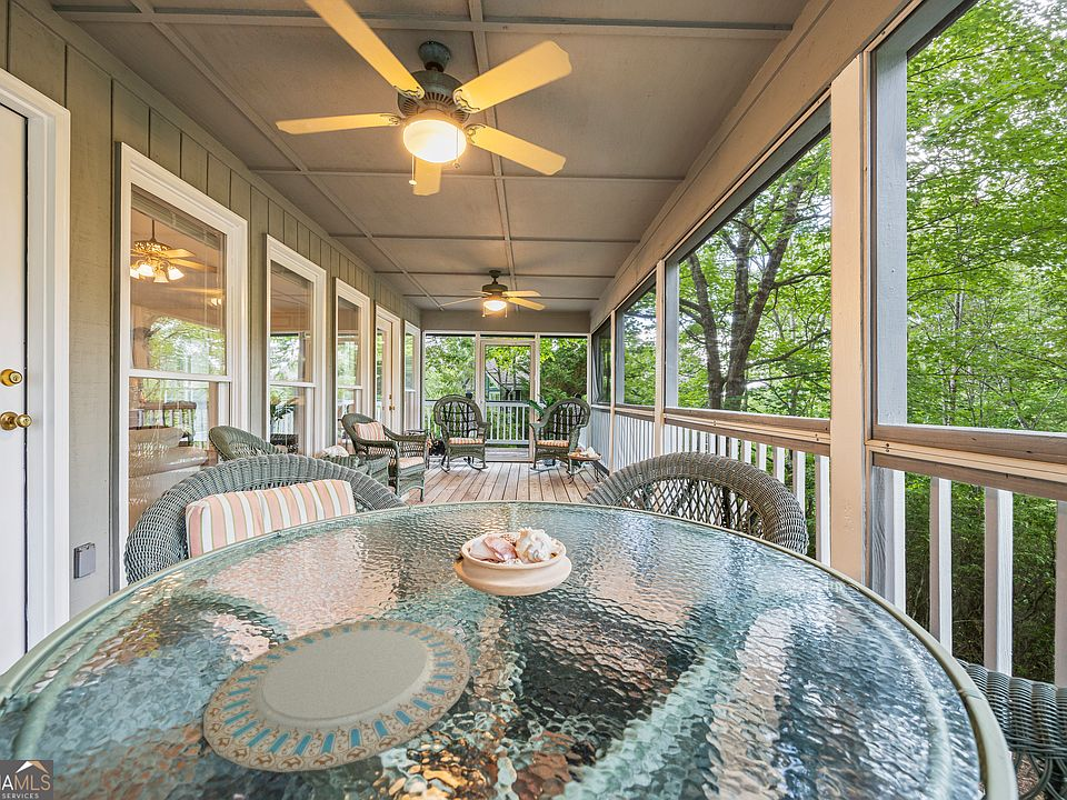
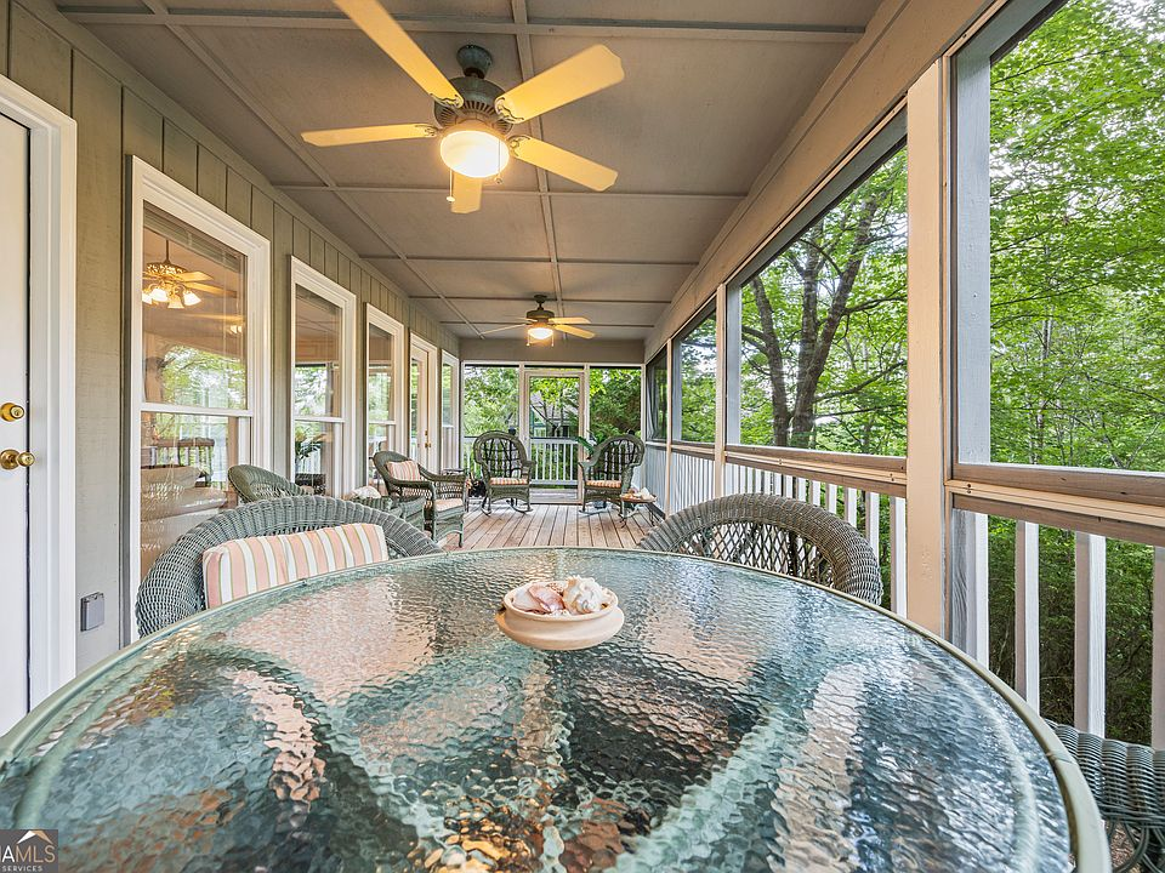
- chinaware (349, 671)
